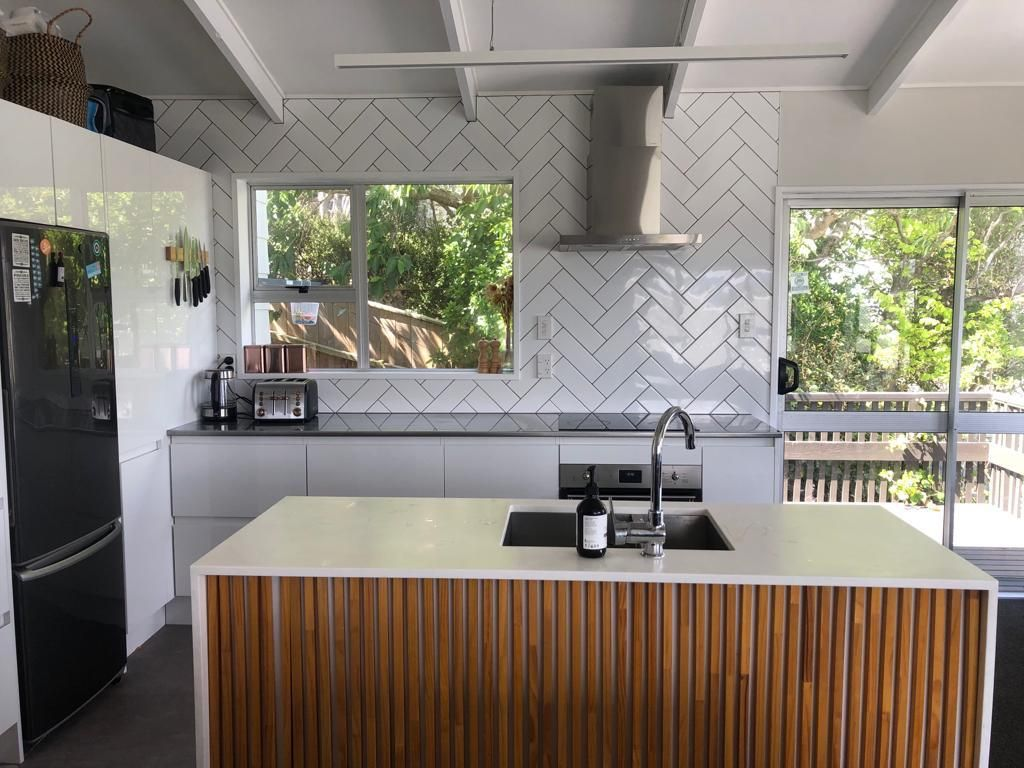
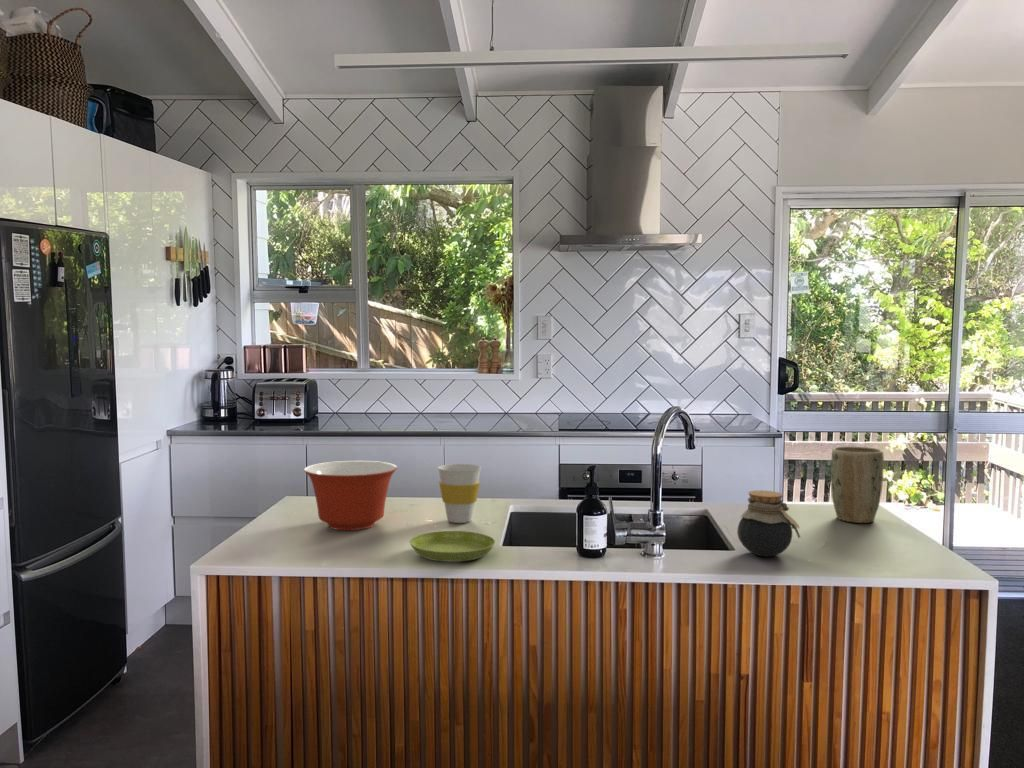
+ jar (768, 524)
+ saucer (452, 547)
+ mixing bowl (351, 496)
+ plant pot (856, 484)
+ cup (459, 494)
